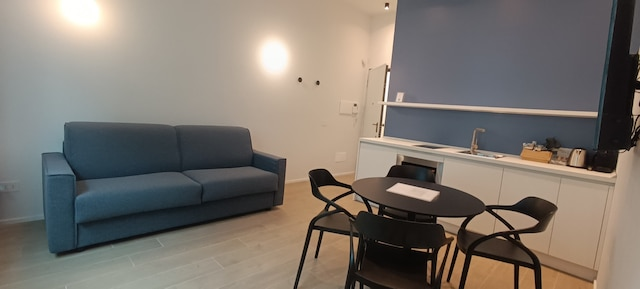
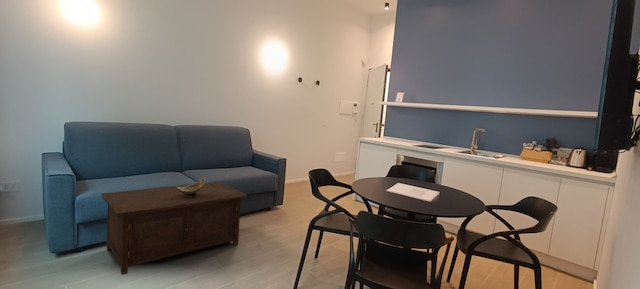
+ decorative bowl (190, 186)
+ cabinet (177, 220)
